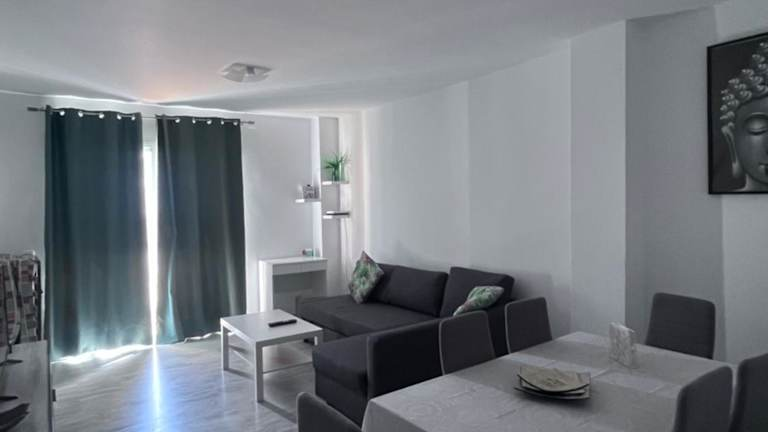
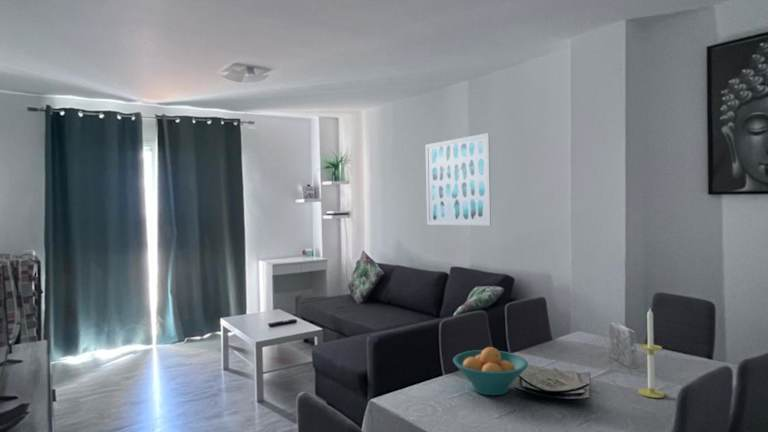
+ fruit bowl (490, 368)
+ candle (650, 350)
+ wall art (455, 182)
